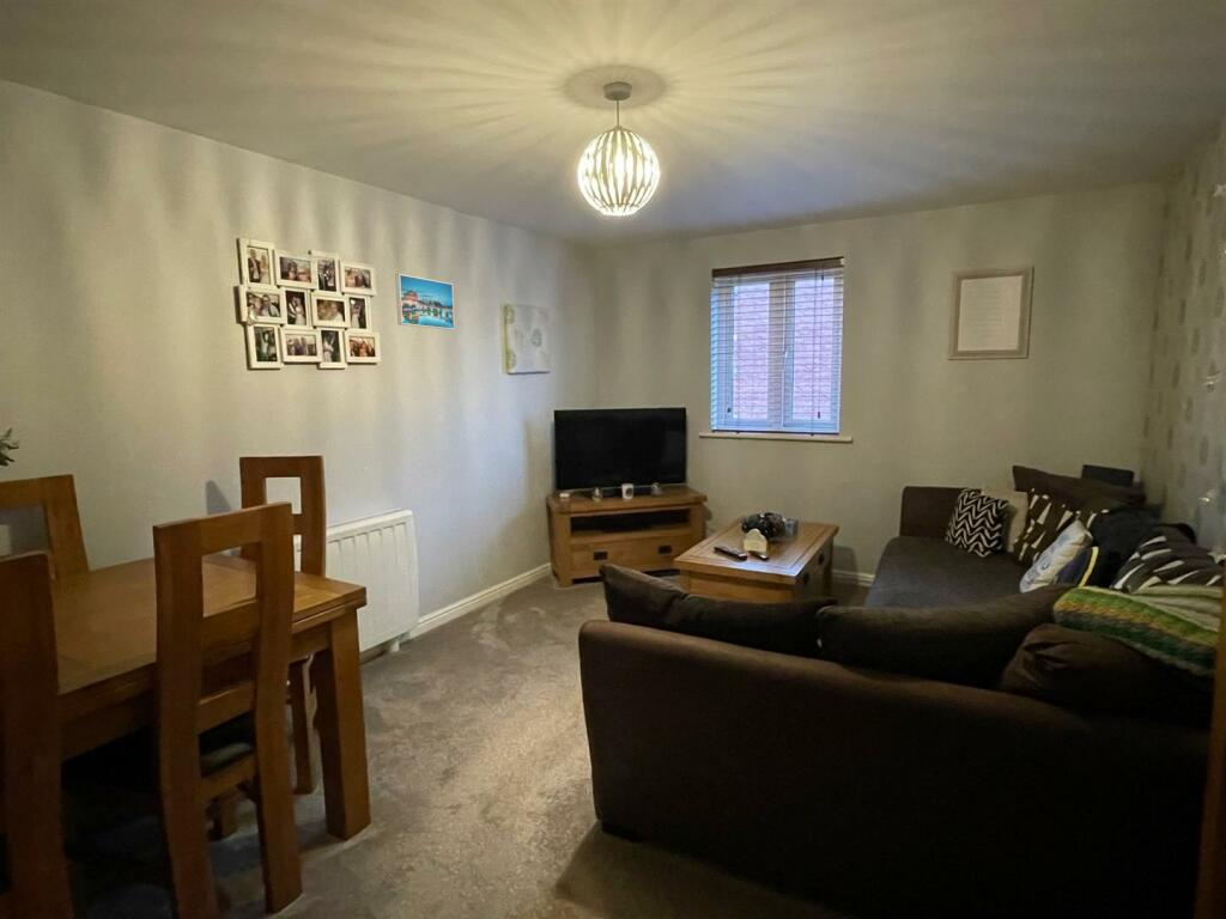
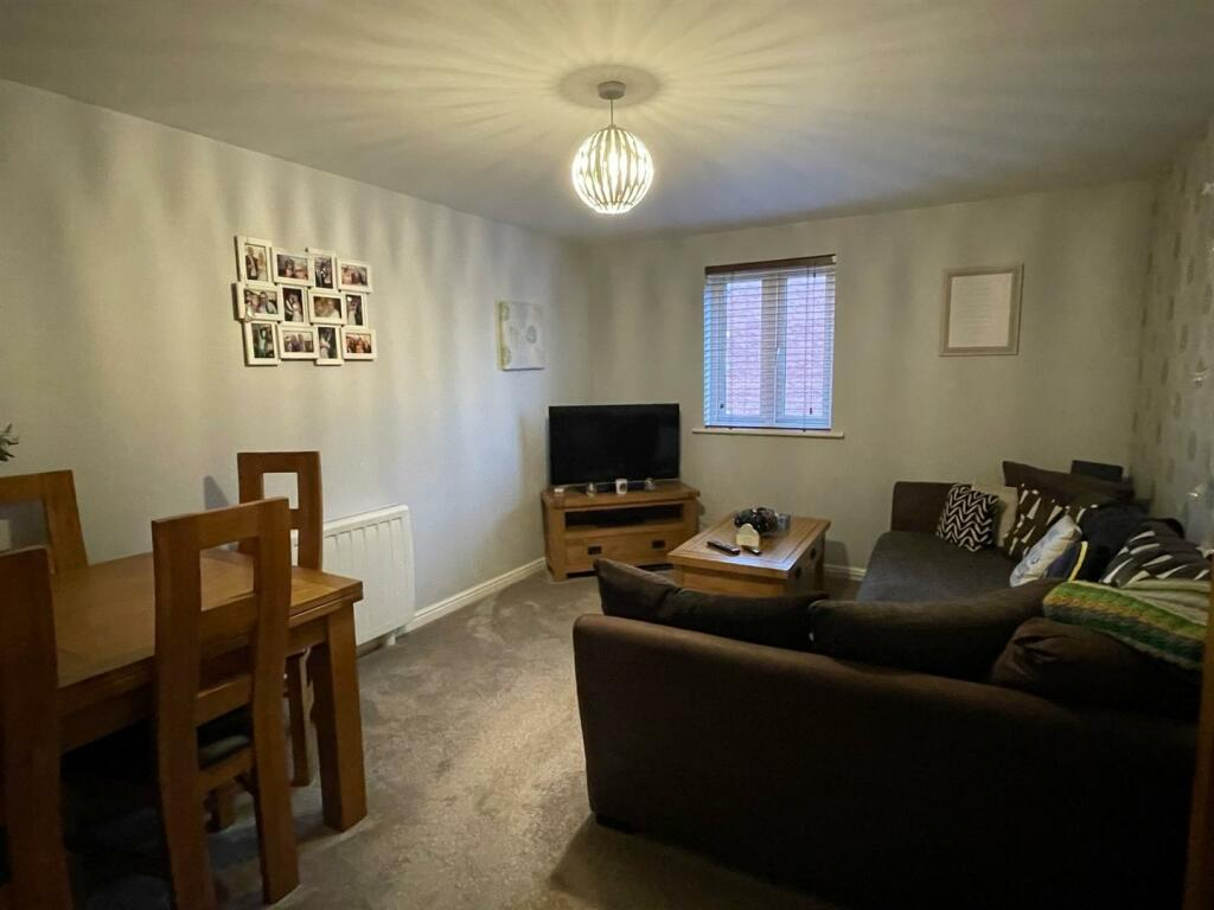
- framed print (426, 303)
